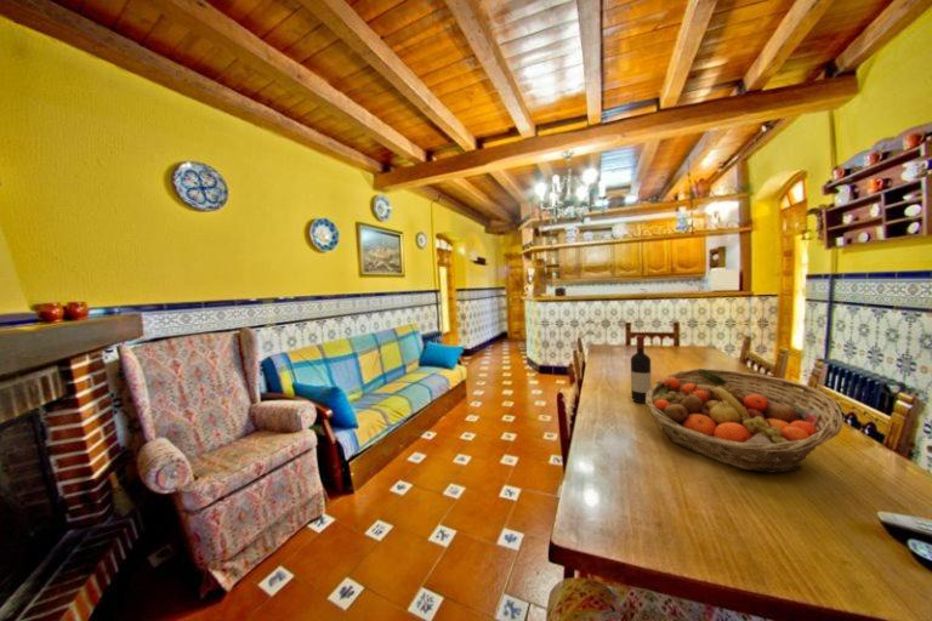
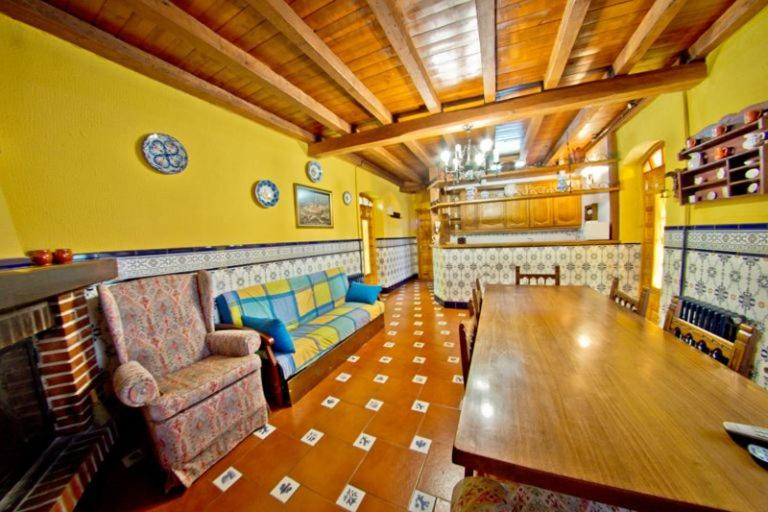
- fruit basket (727, 412)
- wine bottle (641, 368)
